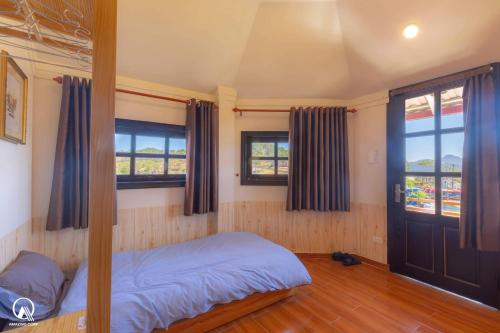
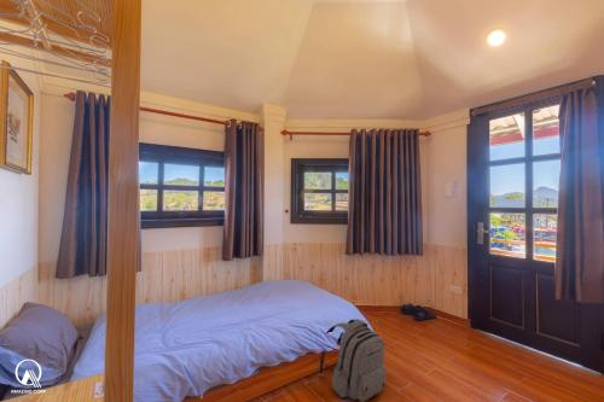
+ backpack (355, 351)
